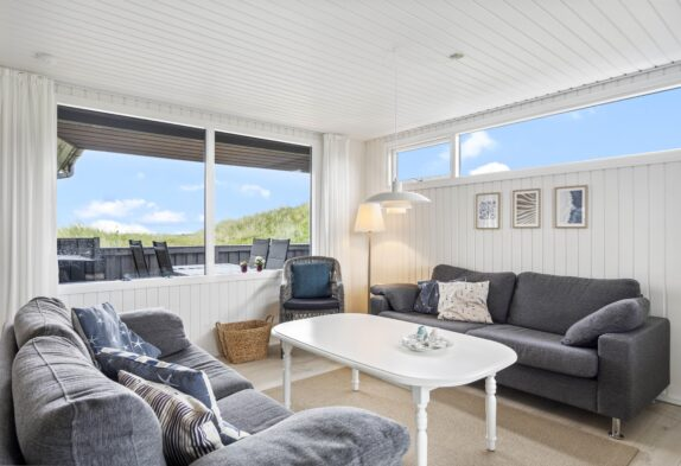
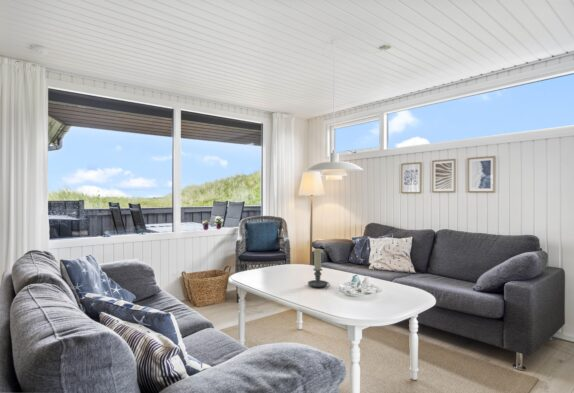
+ candle holder (319, 267)
